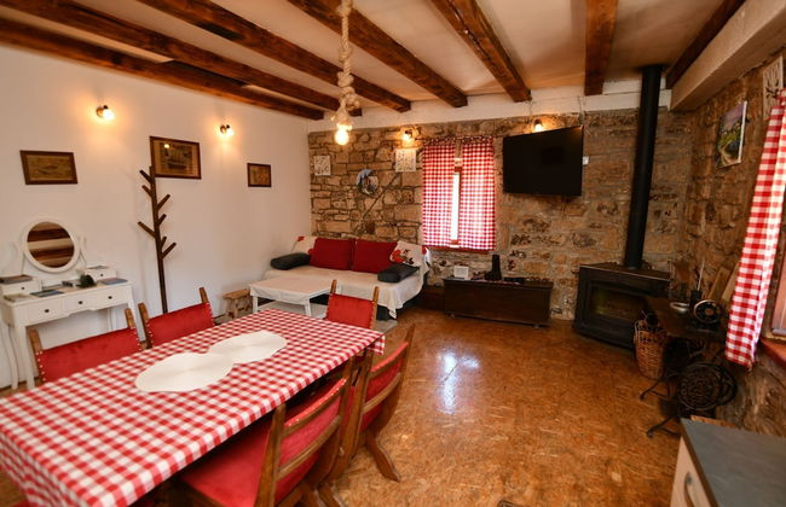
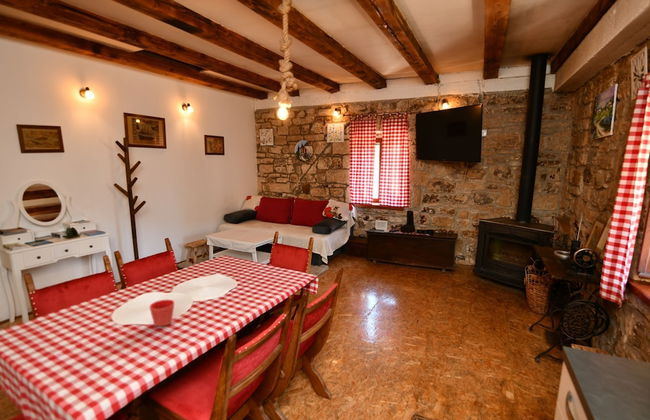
+ flower pot (162, 313)
